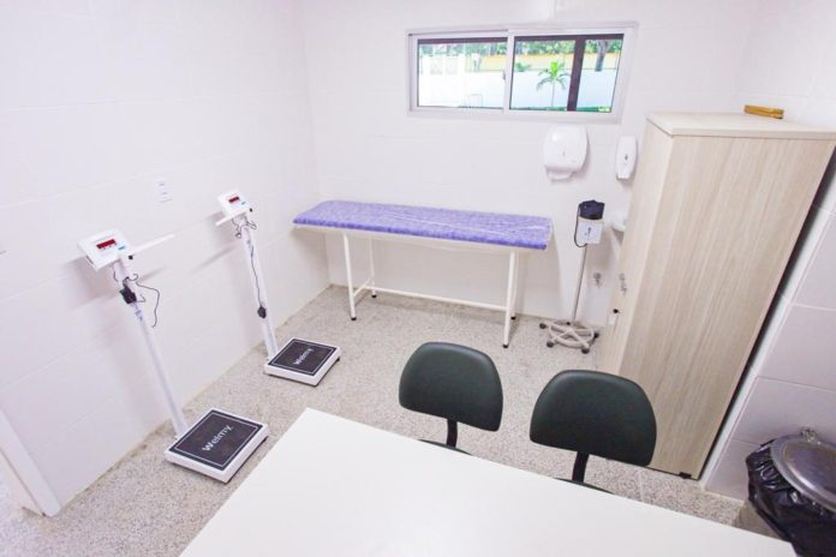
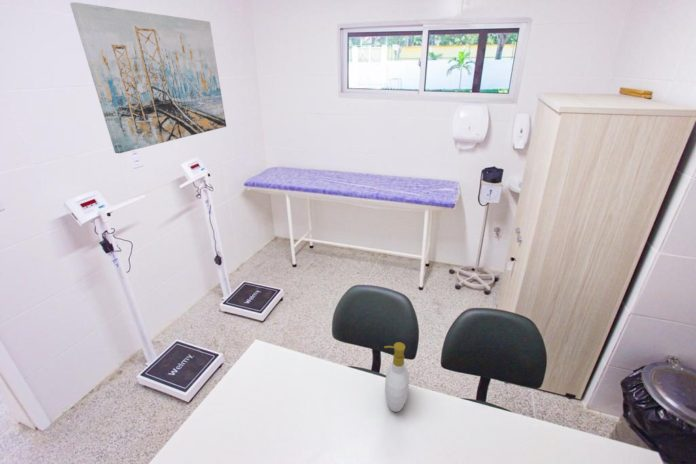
+ soap bottle (396, 374)
+ wall art (167, 80)
